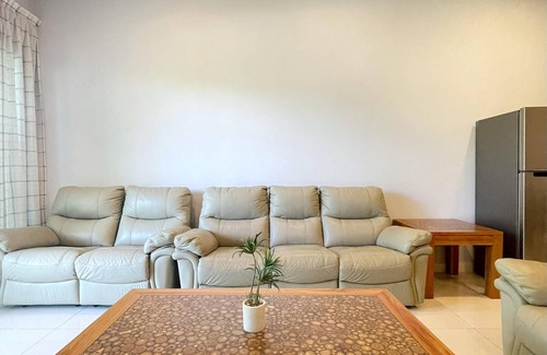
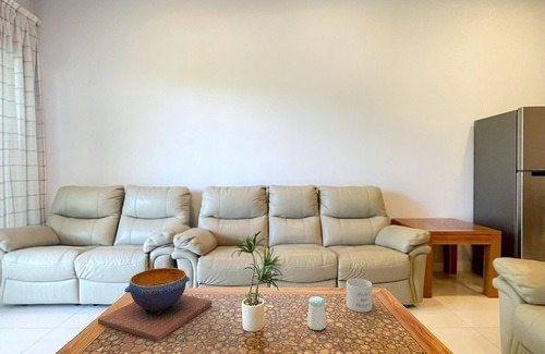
+ decorative bowl (158, 294)
+ salt shaker (316, 312)
+ mug (359, 294)
